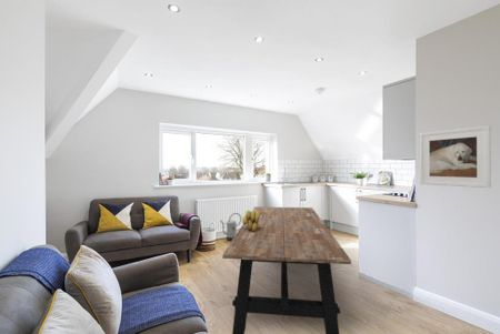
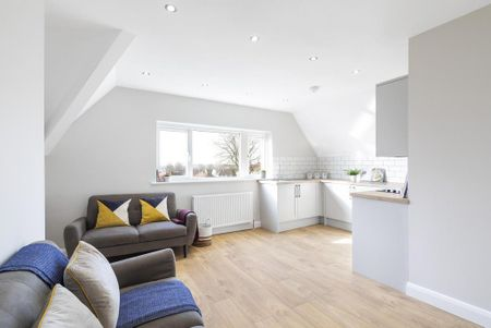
- banana bunch (251, 219)
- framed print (451, 158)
- dining table (283, 251)
- watering can (230, 226)
